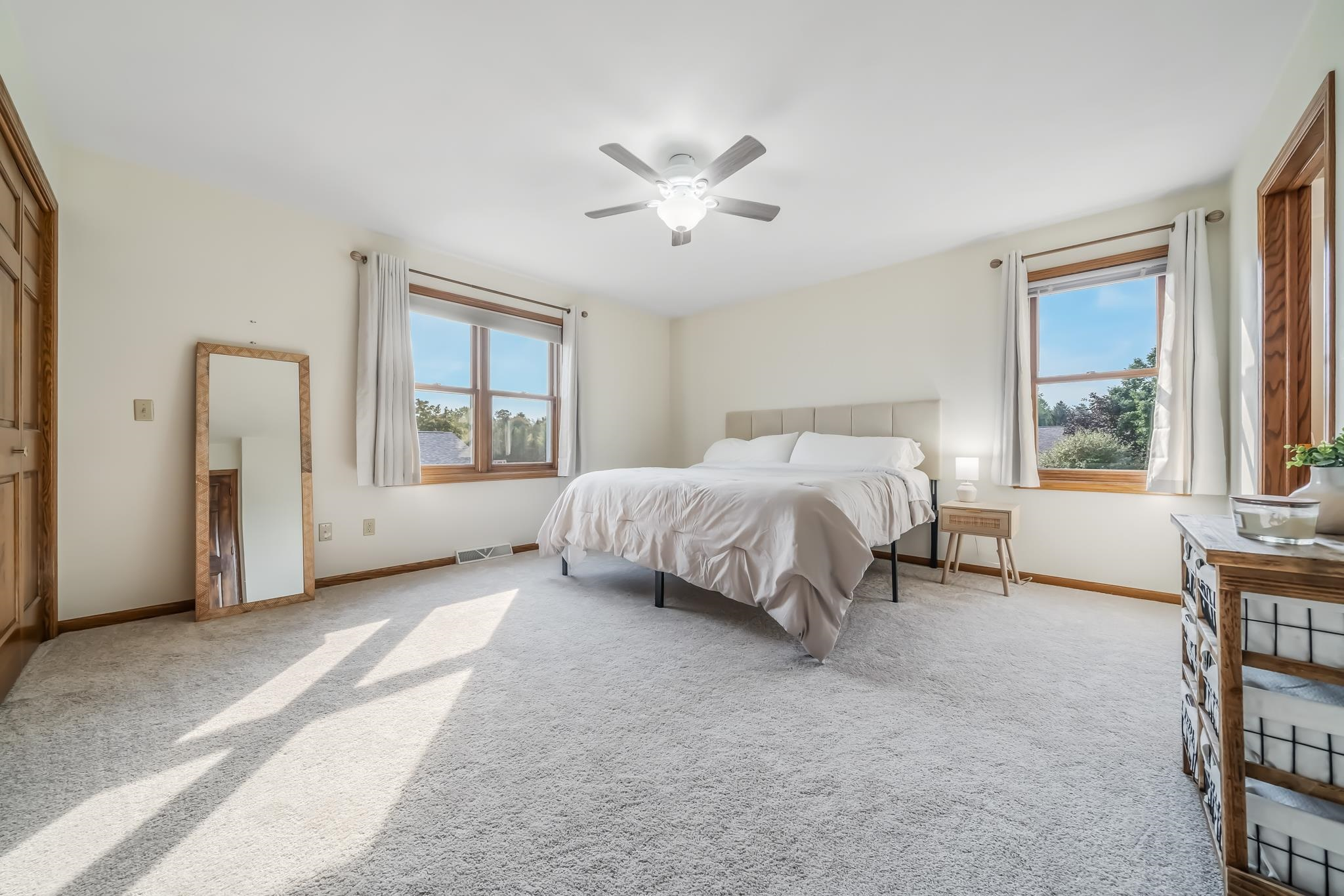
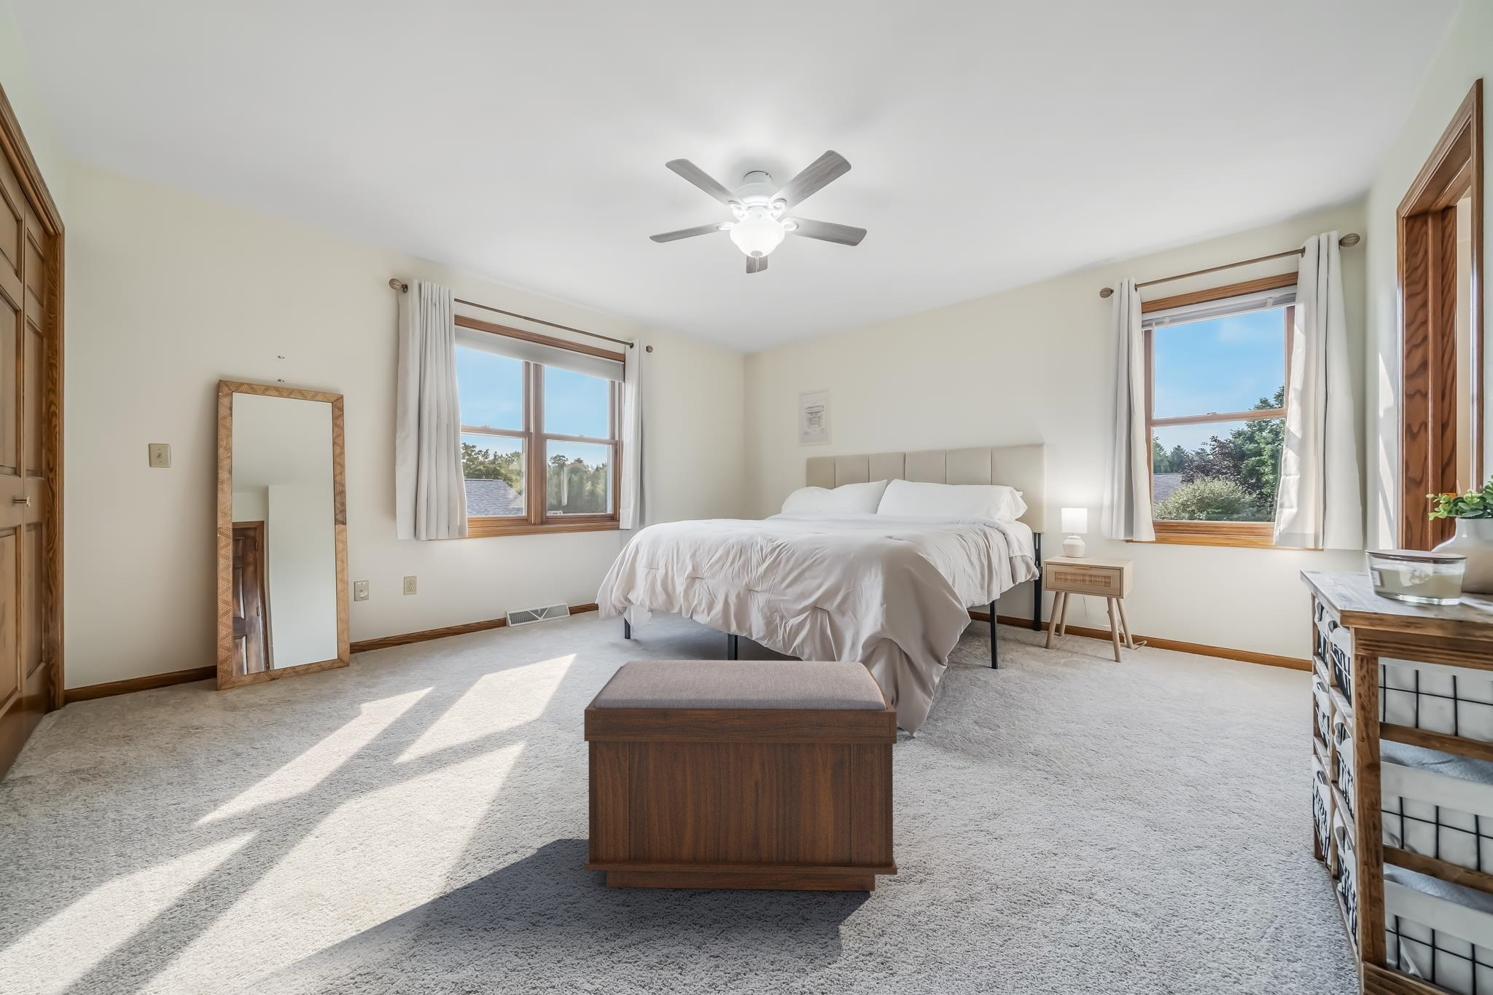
+ bench (742, 761)
+ wall art (814, 418)
